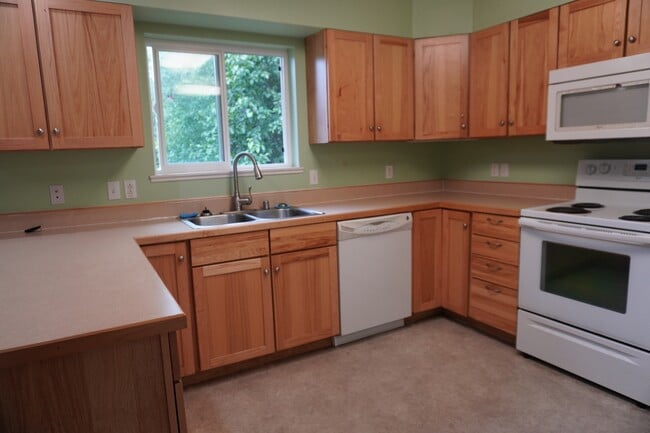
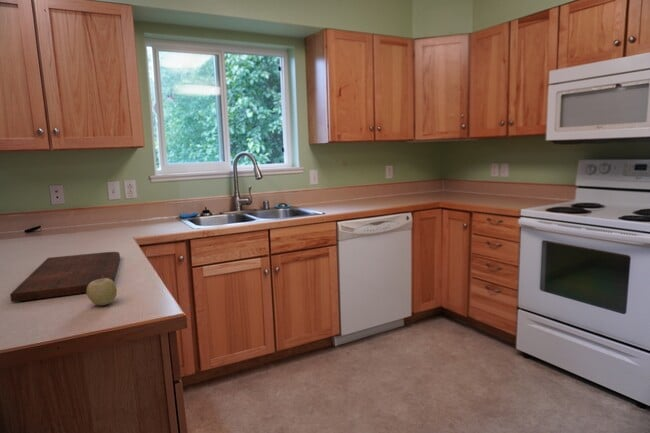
+ fruit (101, 289)
+ cutting board (76, 271)
